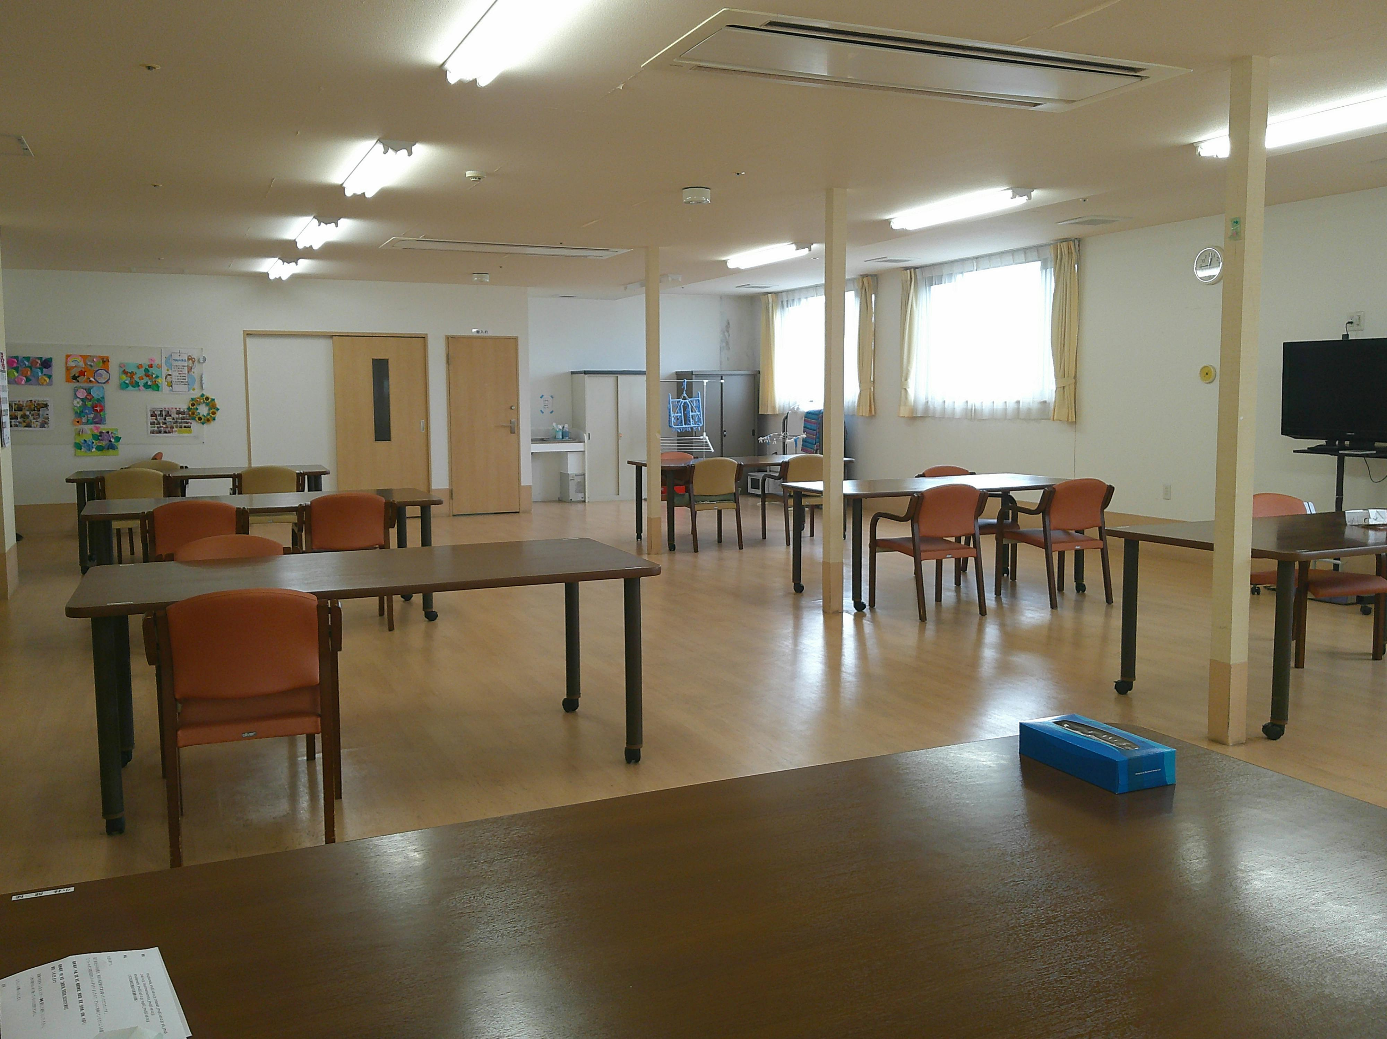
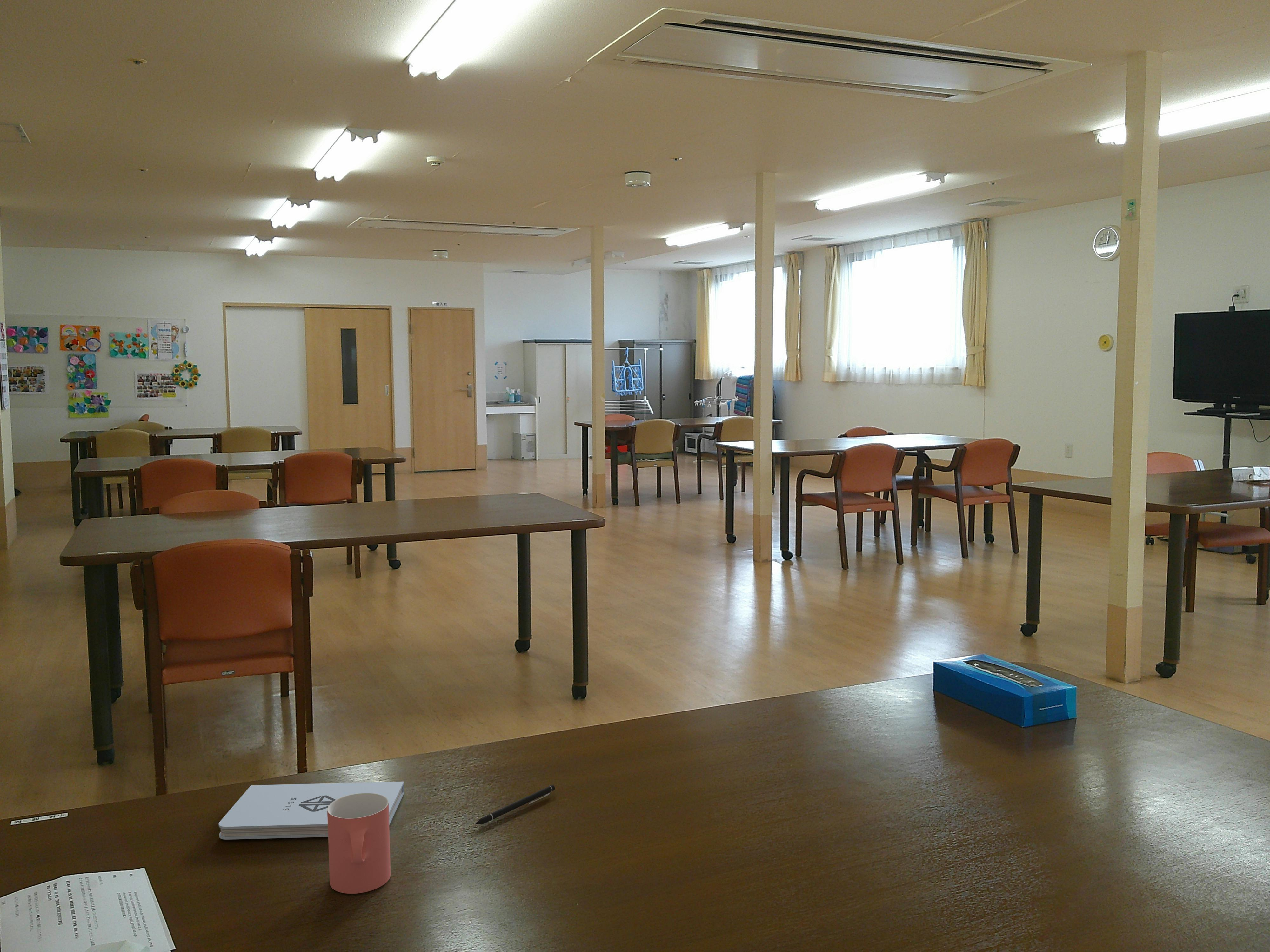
+ pen (516, 805)
+ notepad (315, 809)
+ cup (359, 848)
